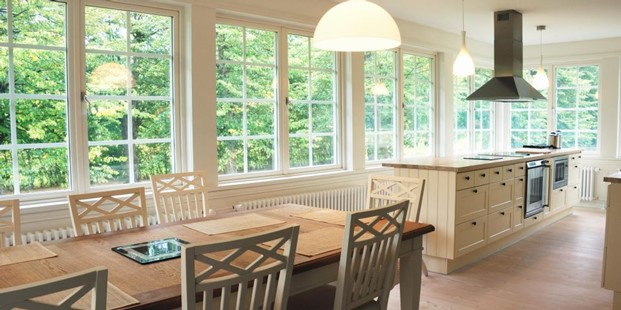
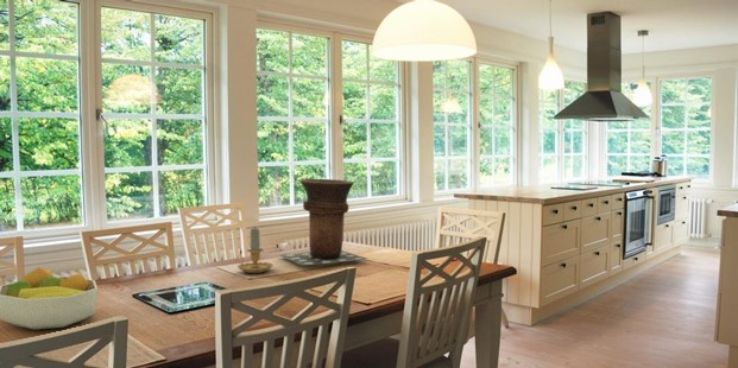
+ candle (252, 248)
+ fruit bowl (48, 296)
+ vase (322, 220)
